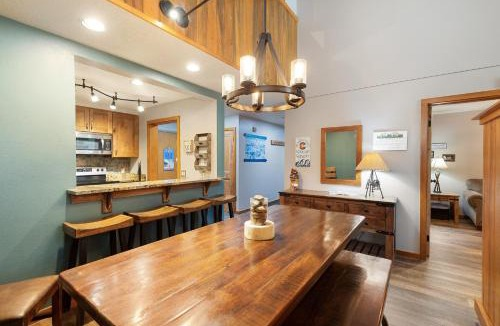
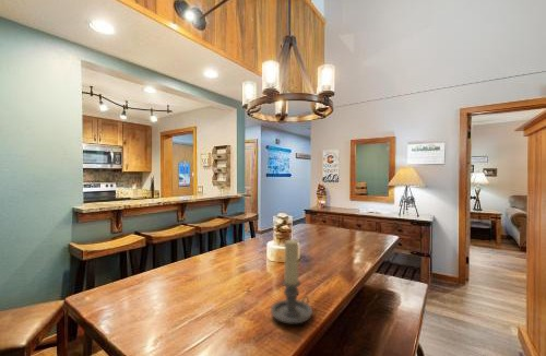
+ candle holder (294, 276)
